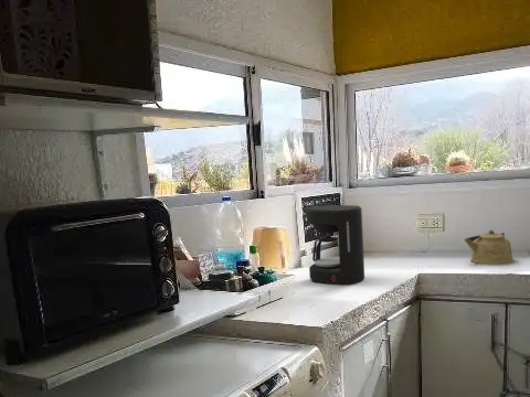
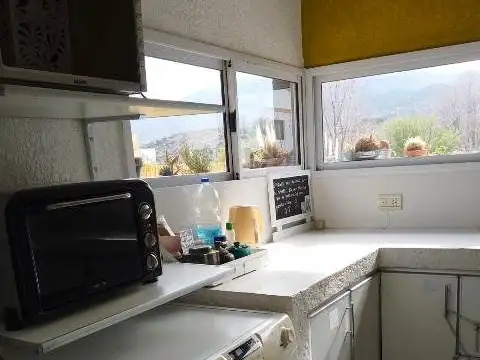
- coffee maker (333, 240)
- kettle (487, 245)
